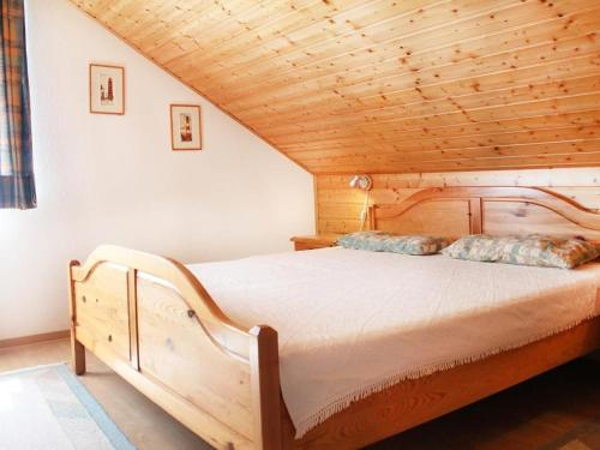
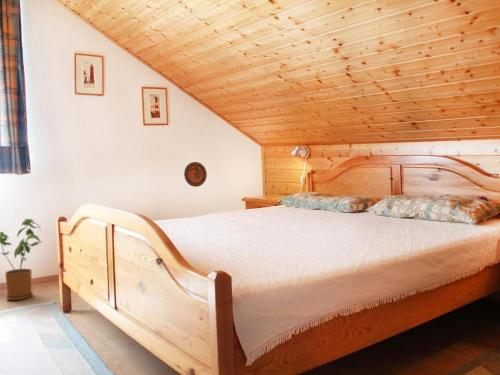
+ decorative plate (195, 174)
+ house plant (21, 258)
